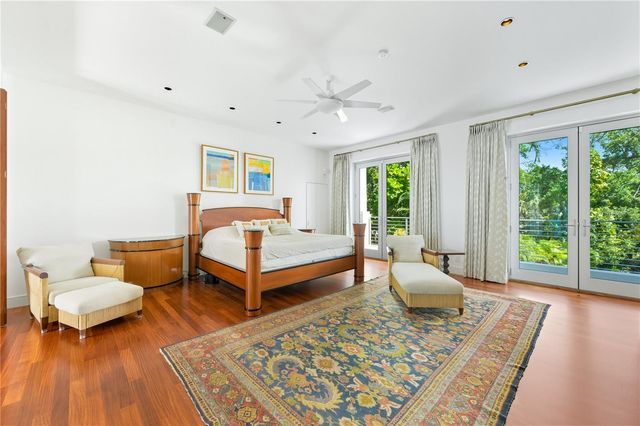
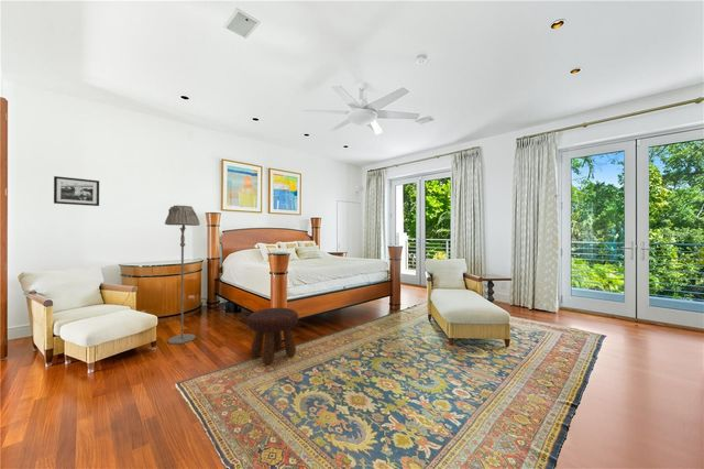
+ floor lamp (182, 272)
+ picture frame (77, 192)
+ footstool (273, 334)
